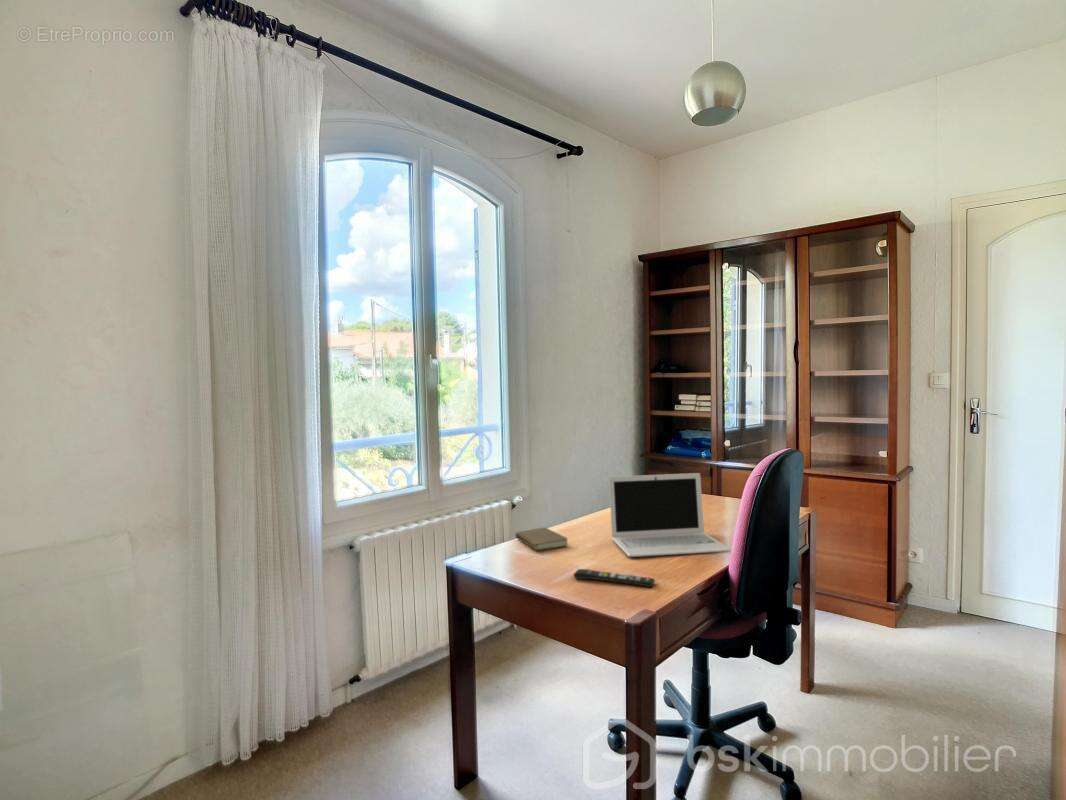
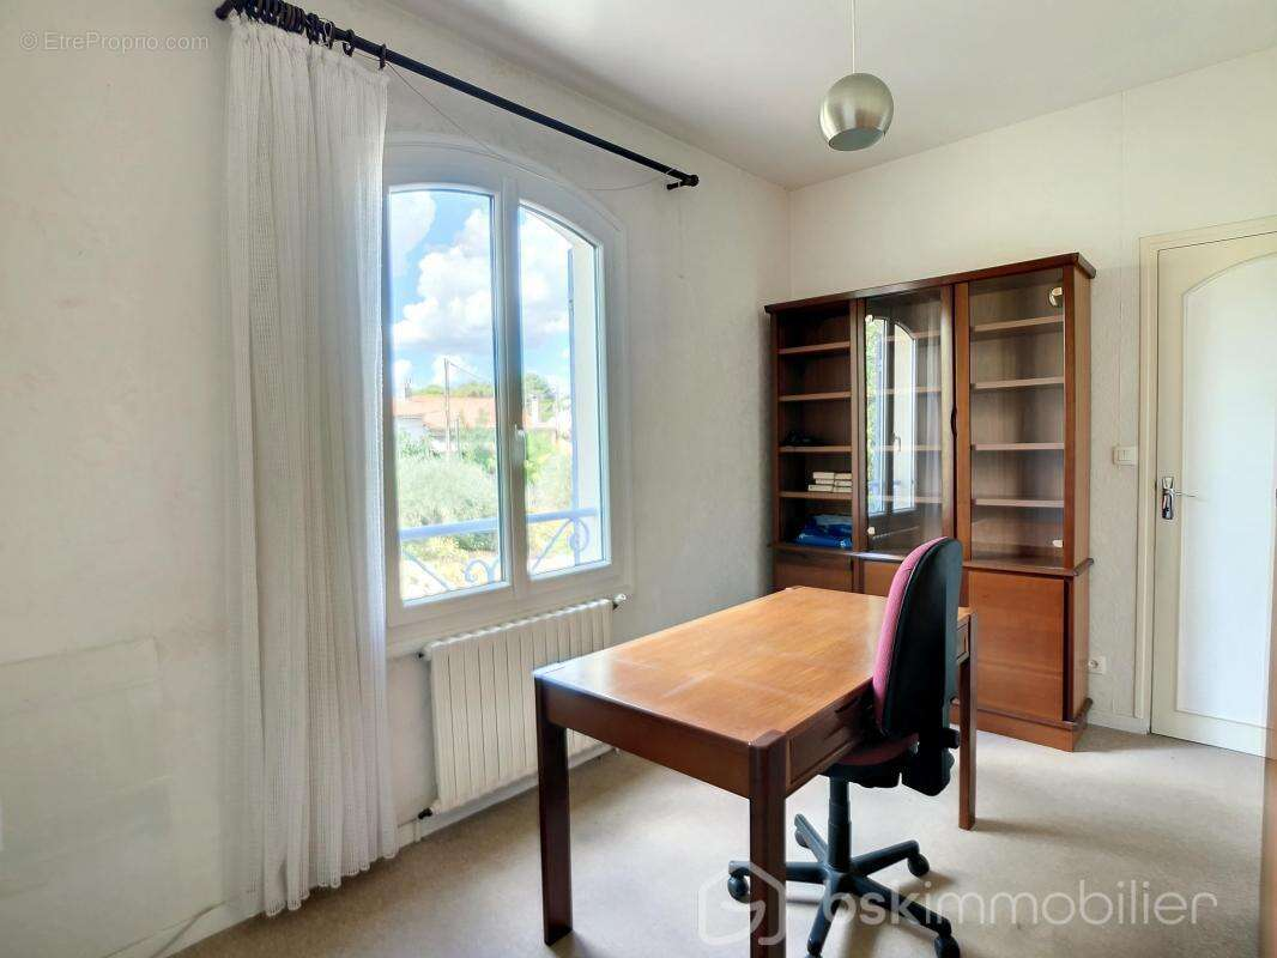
- book (536, 539)
- remote control (613, 577)
- laptop (667, 512)
